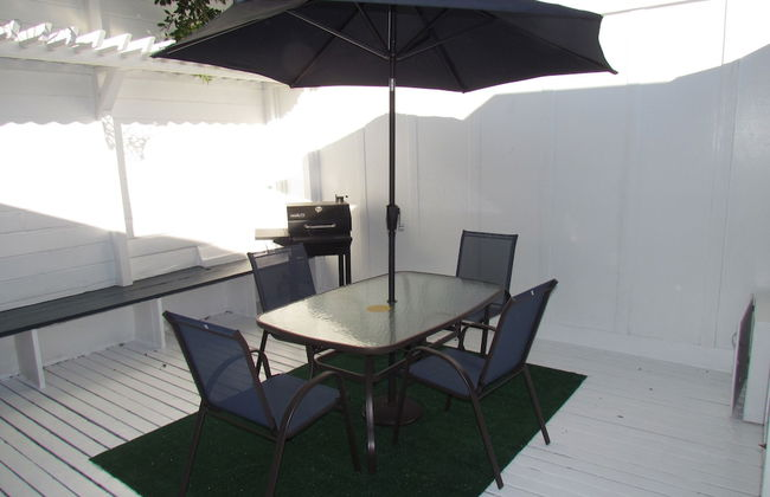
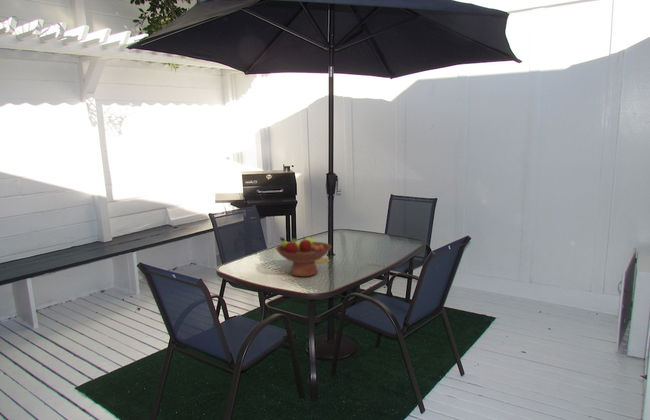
+ fruit bowl (303, 255)
